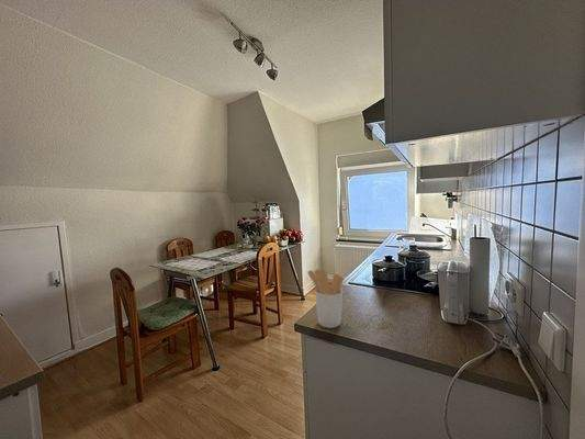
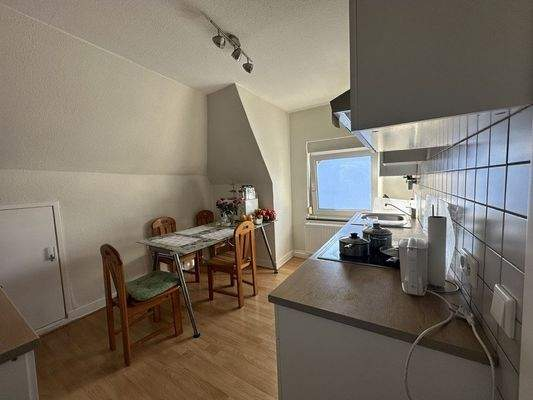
- utensil holder (325, 295)
